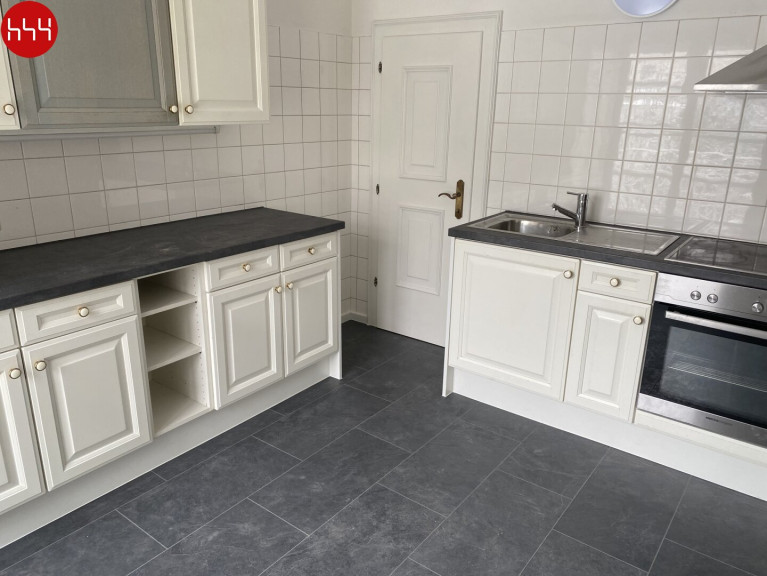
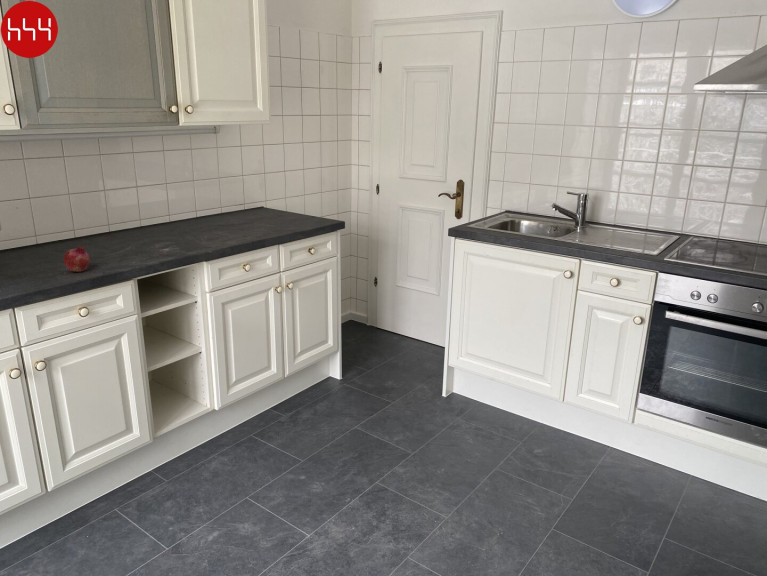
+ fruit (76, 258)
